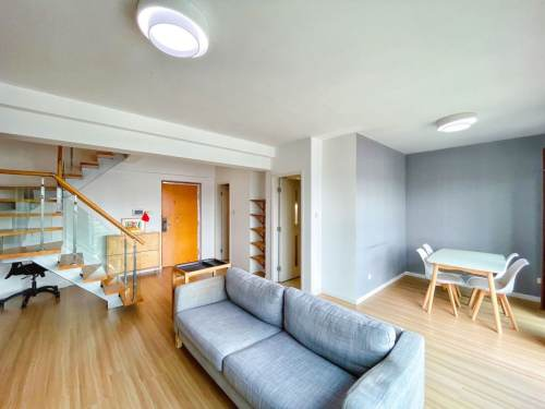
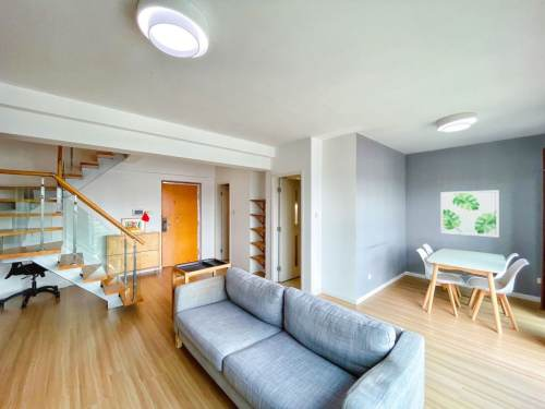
+ wall art (468, 213)
